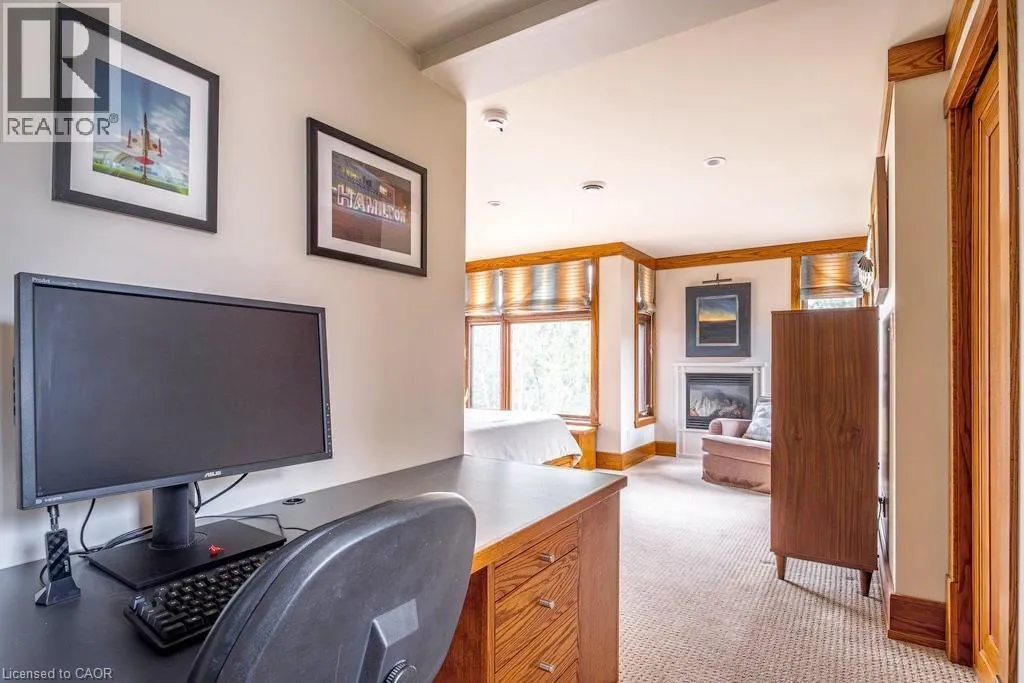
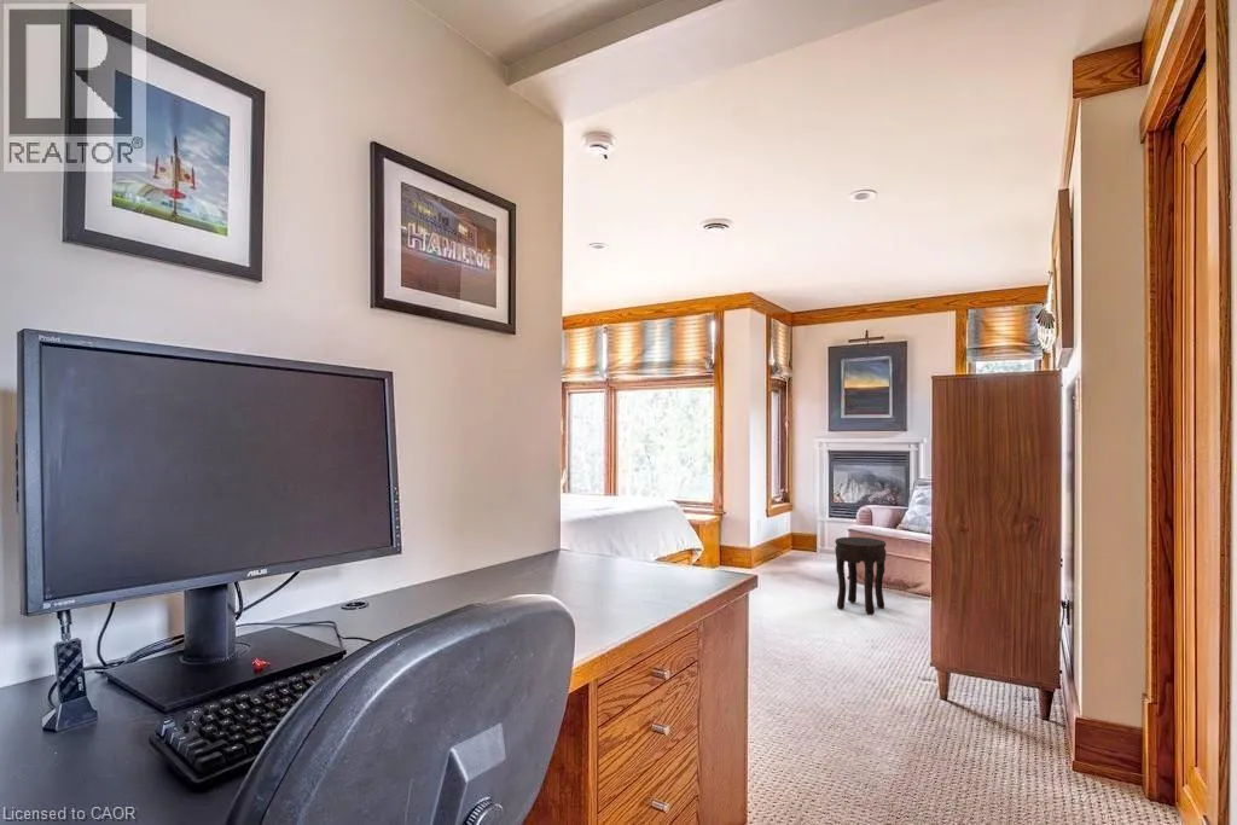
+ side table (855, 574)
